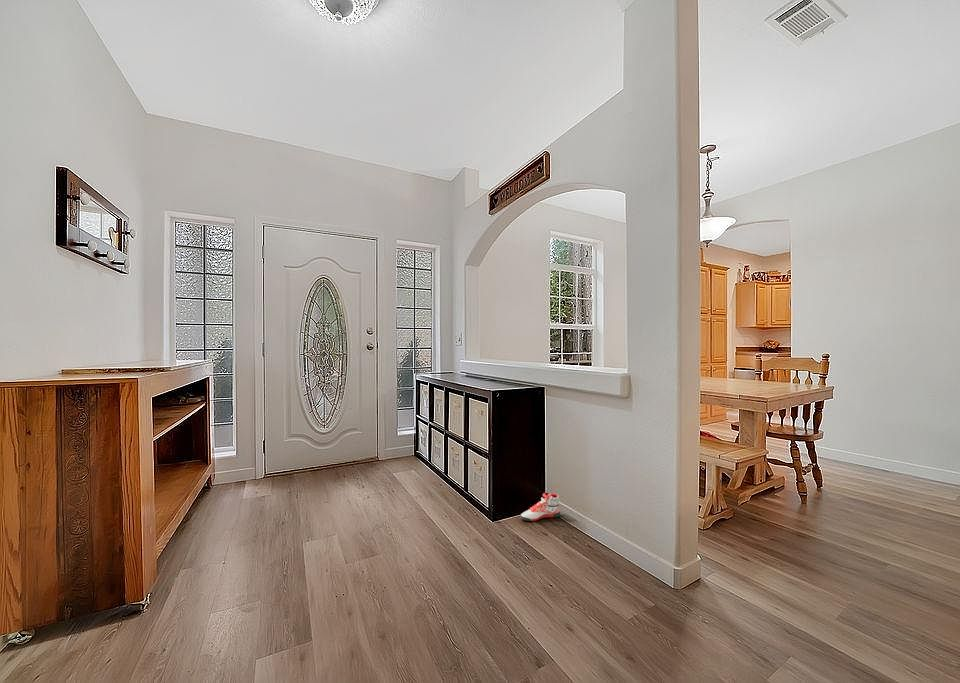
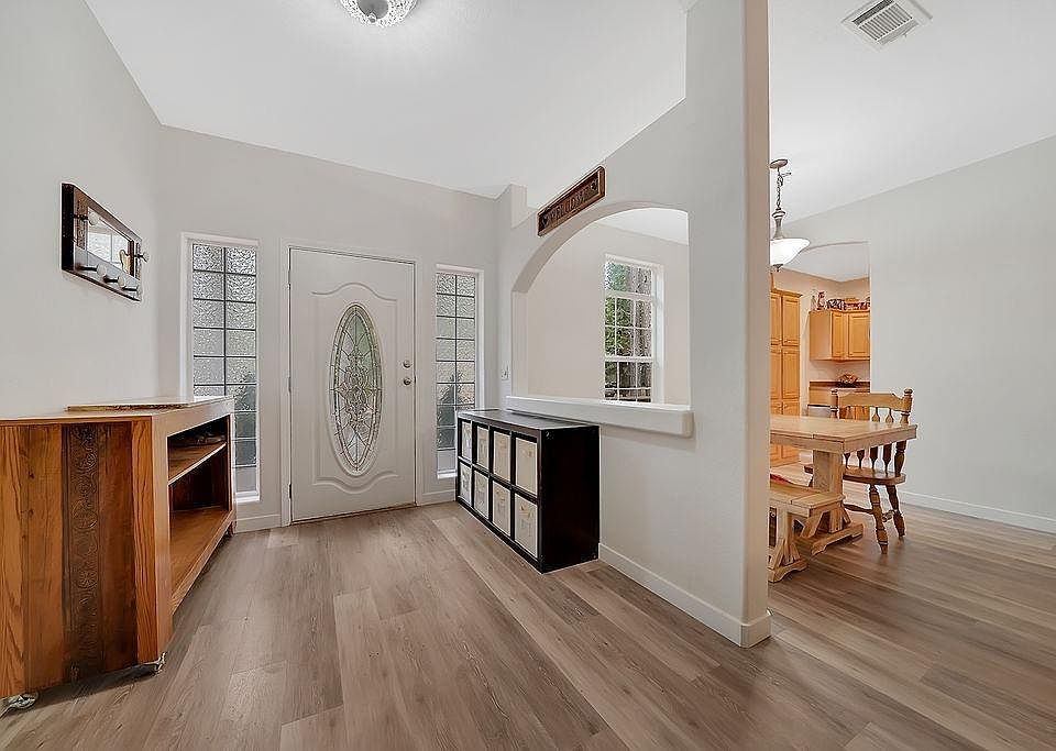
- sneaker (540, 505)
